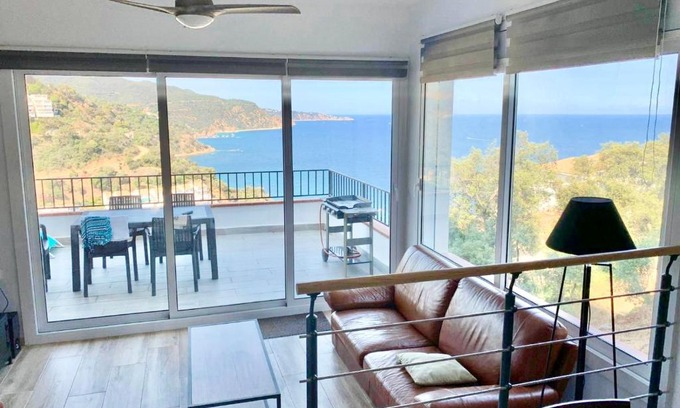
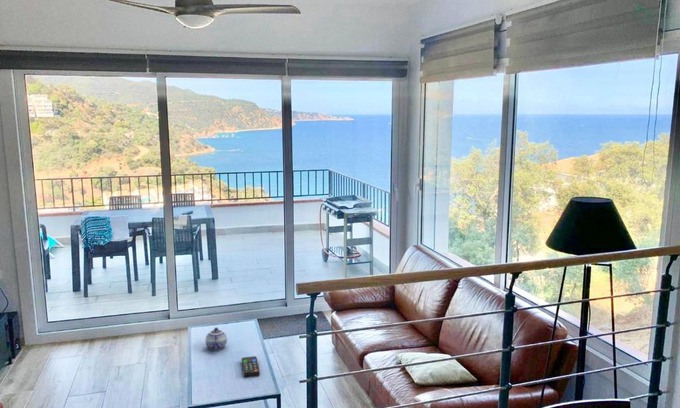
+ teapot (216, 337)
+ remote control (250, 366)
